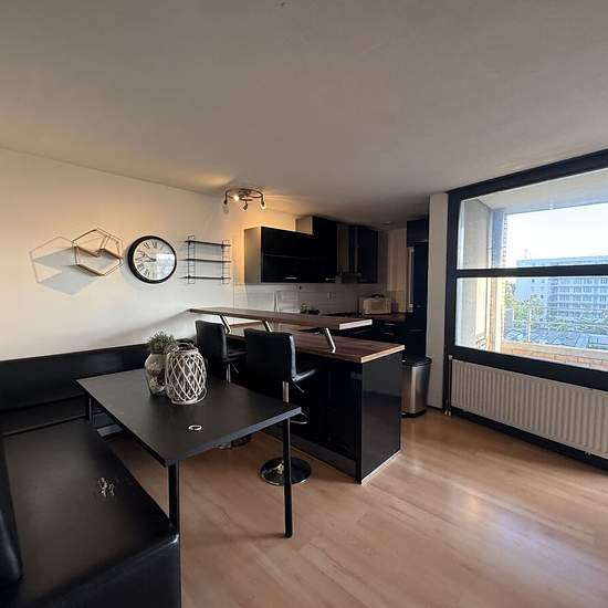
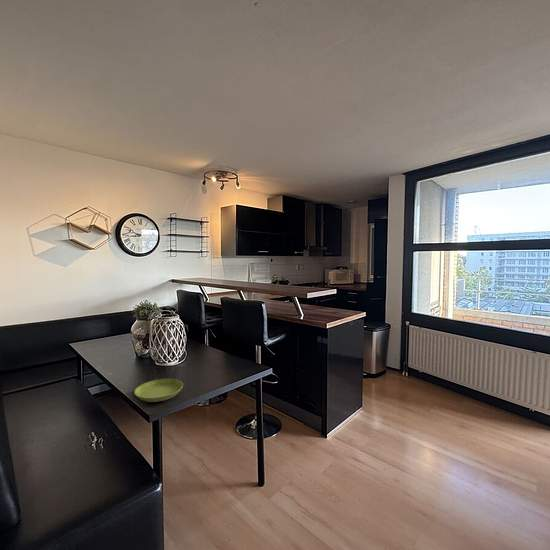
+ saucer (159, 390)
